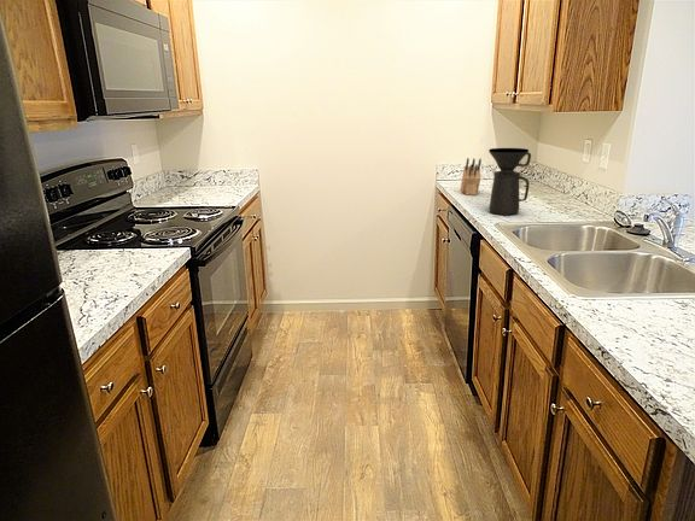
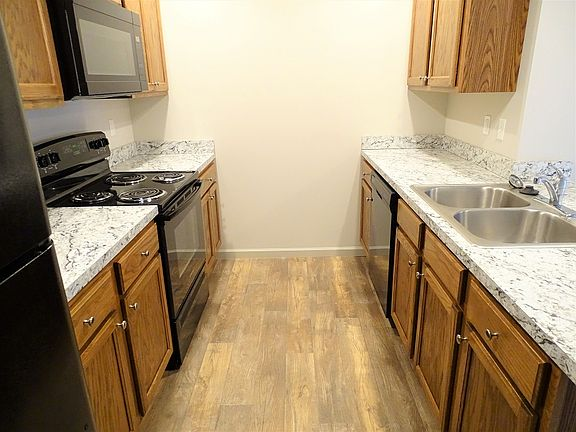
- knife block (471, 174)
- coffee maker (506, 181)
